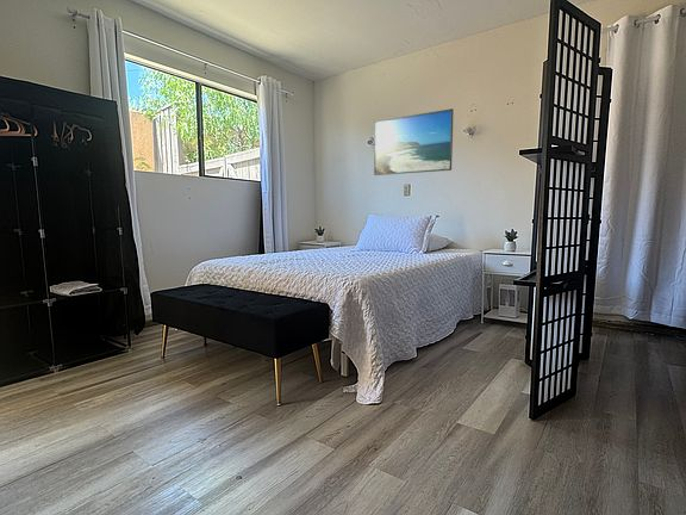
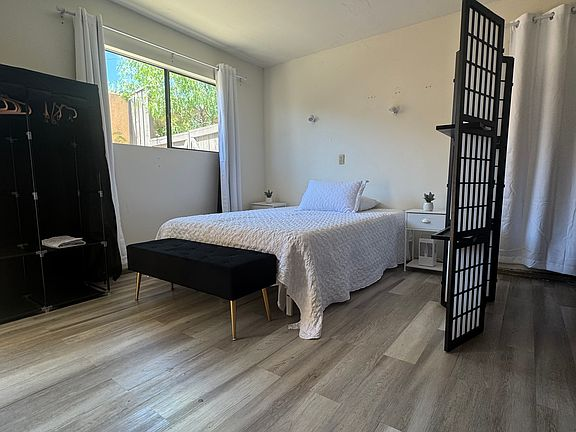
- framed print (410, 144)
